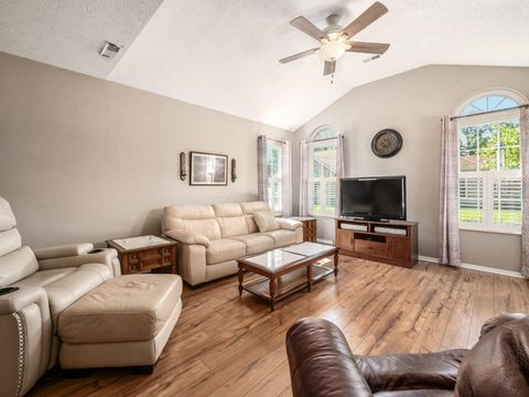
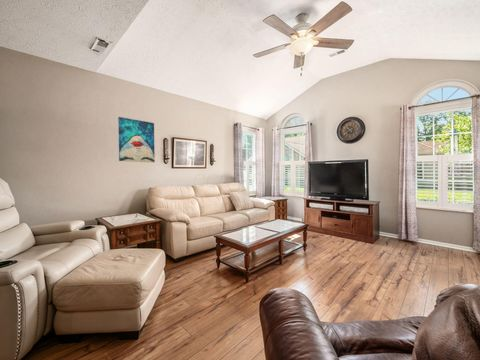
+ wall art (137, 141)
